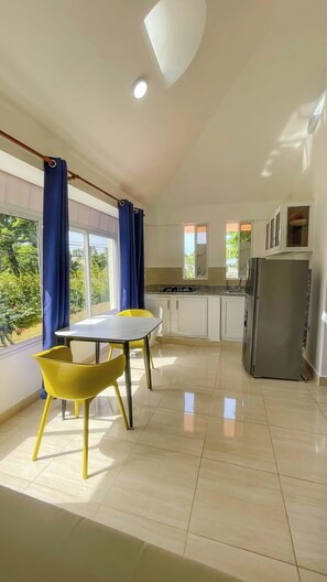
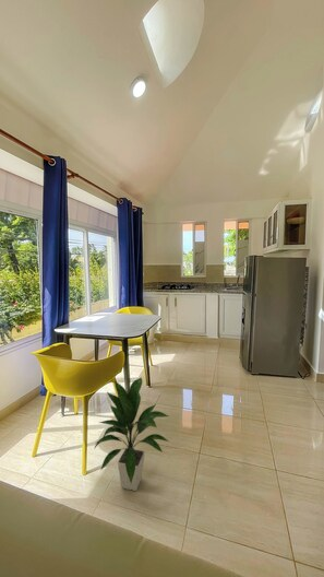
+ indoor plant (129, 431)
